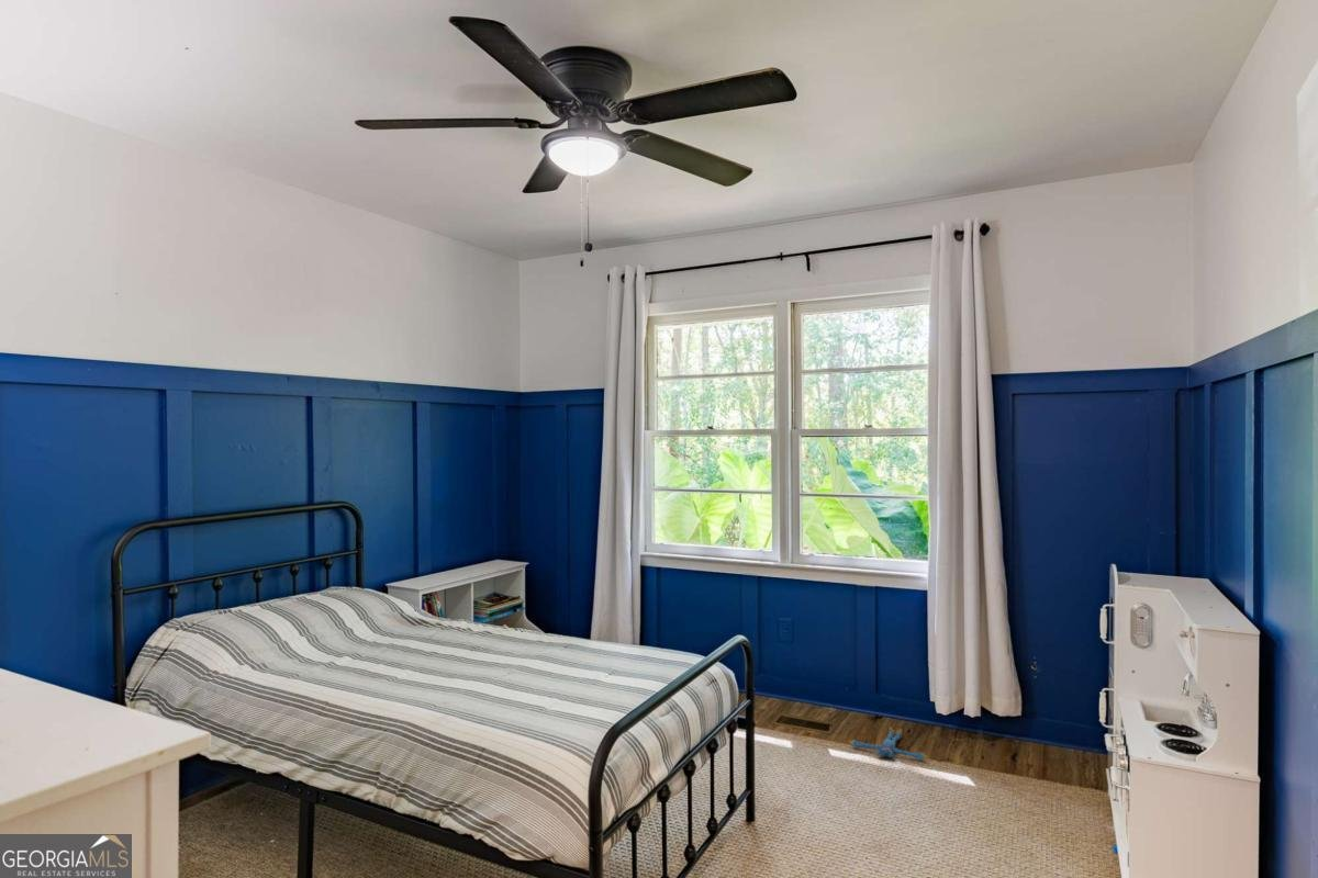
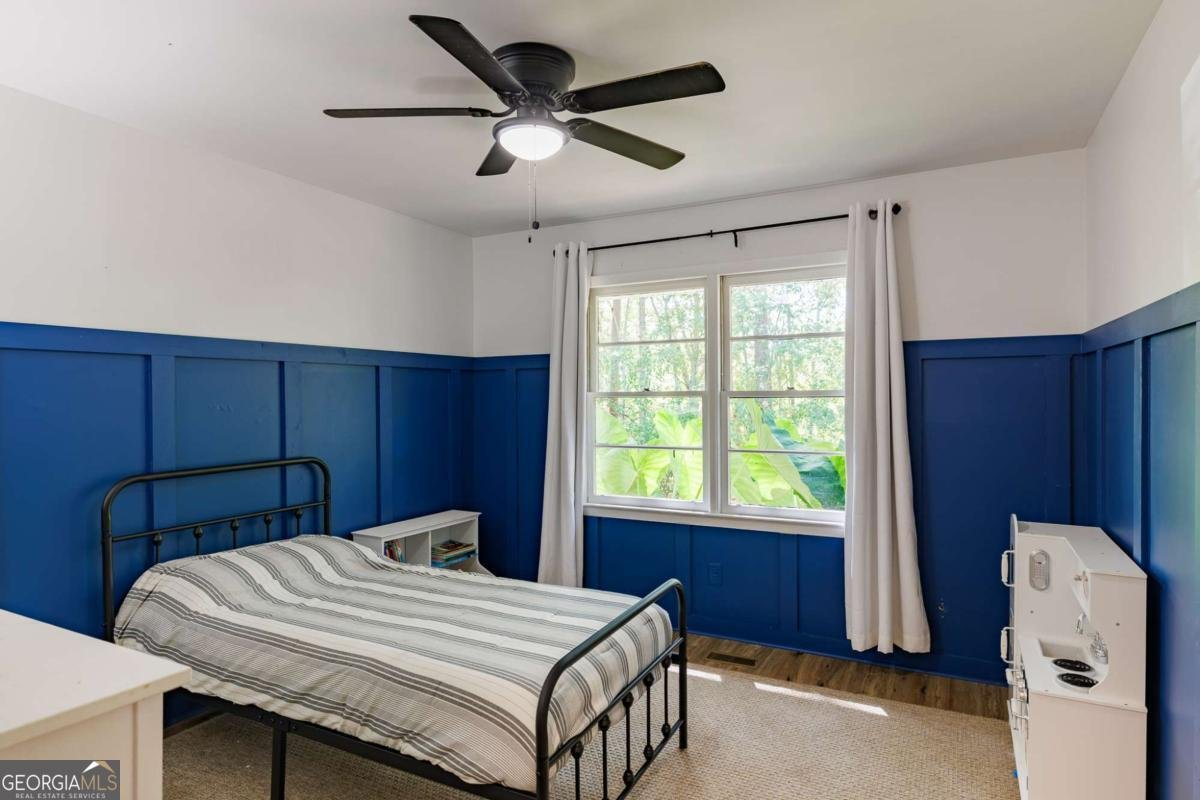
- plush toy (890, 742)
